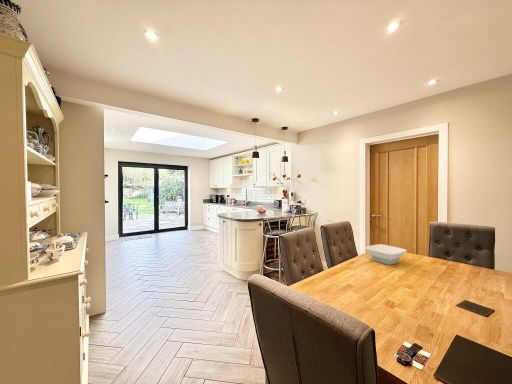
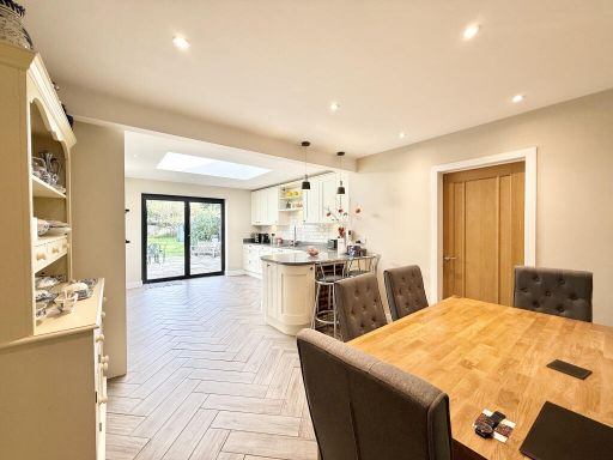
- bowl (385, 254)
